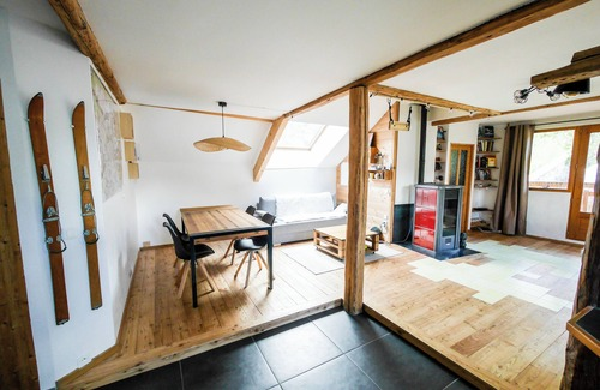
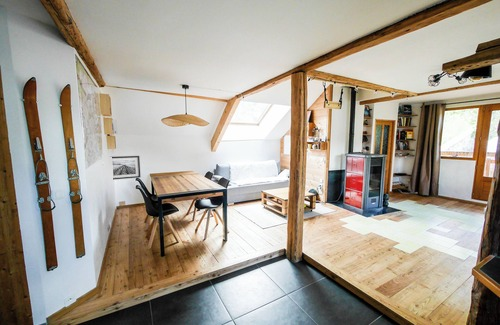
+ wall art (124, 167)
